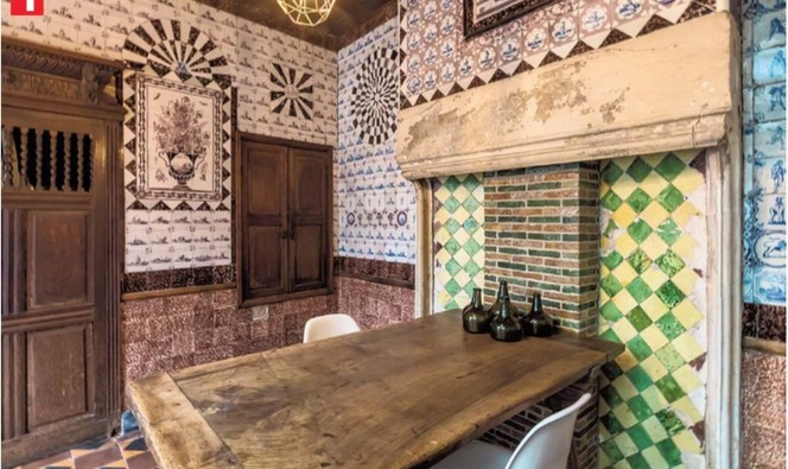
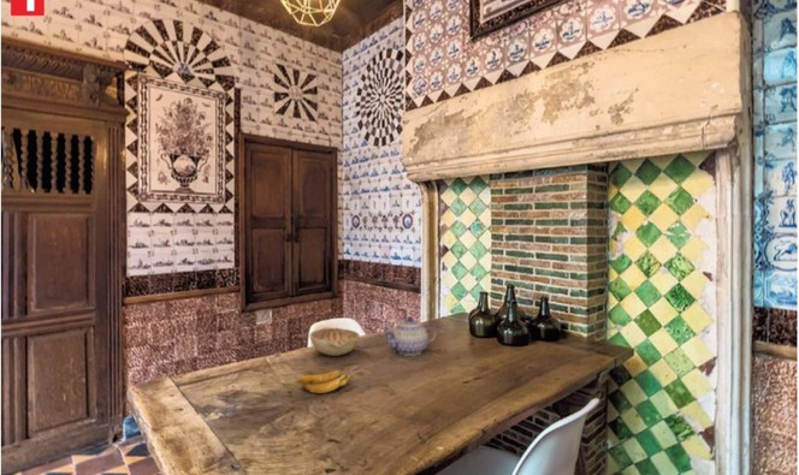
+ banana (324, 378)
+ decorative bowl (335, 343)
+ teapot (409, 334)
